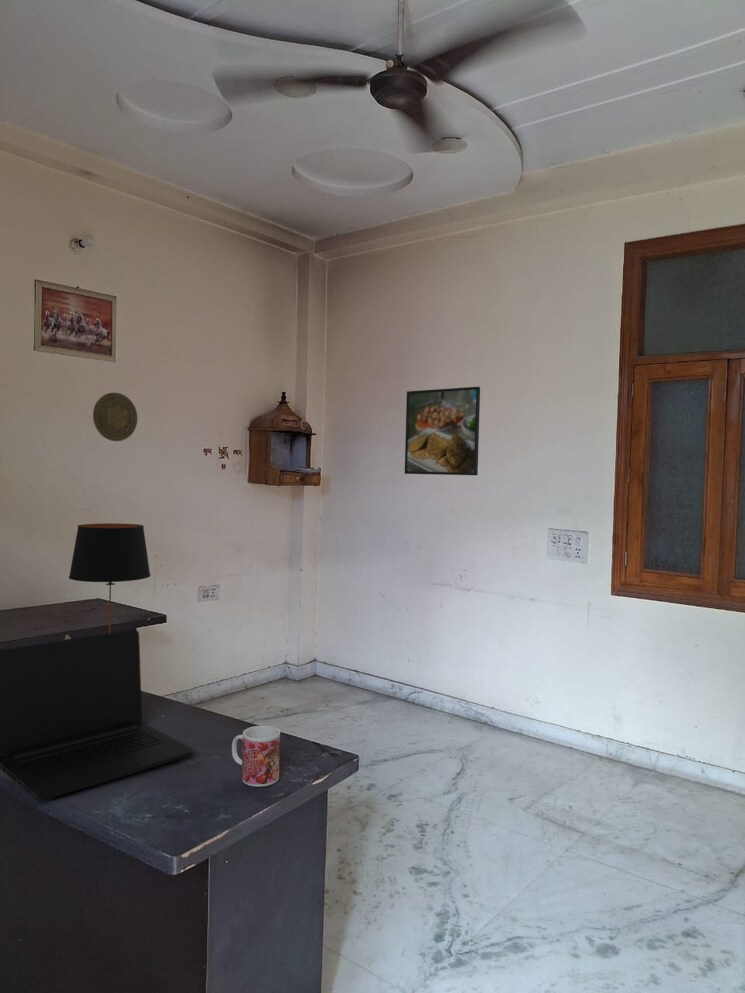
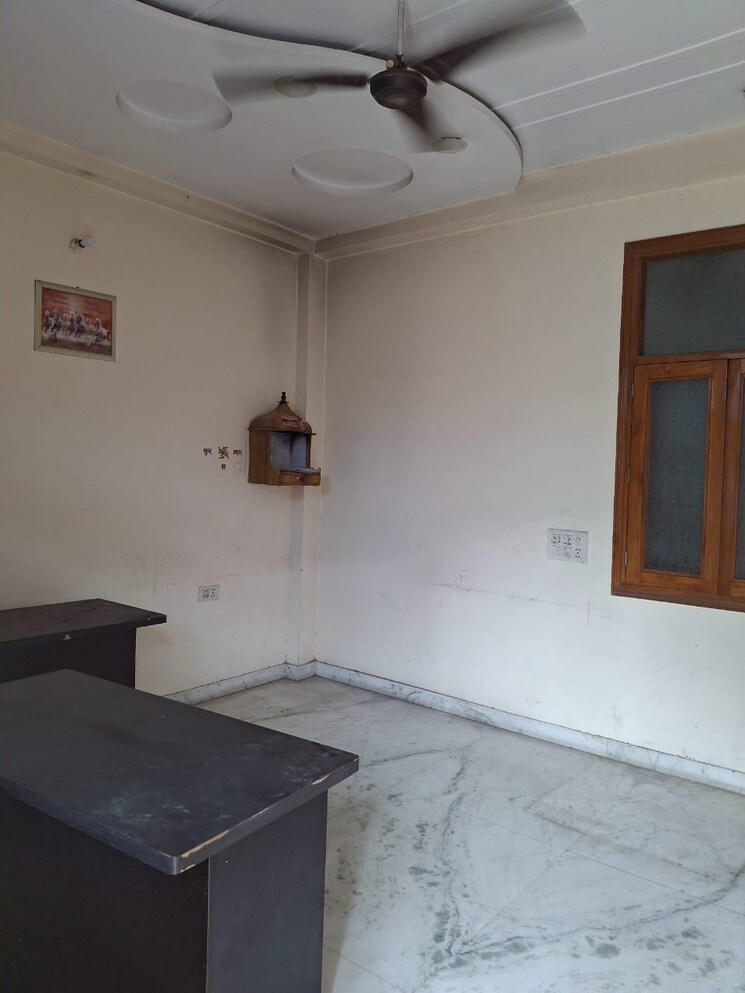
- laptop (95, 704)
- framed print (440, 431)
- table lamp (109, 612)
- decorative plate (116, 416)
- mug (255, 753)
